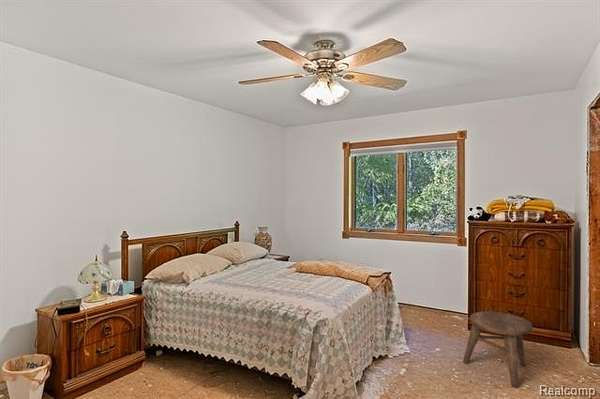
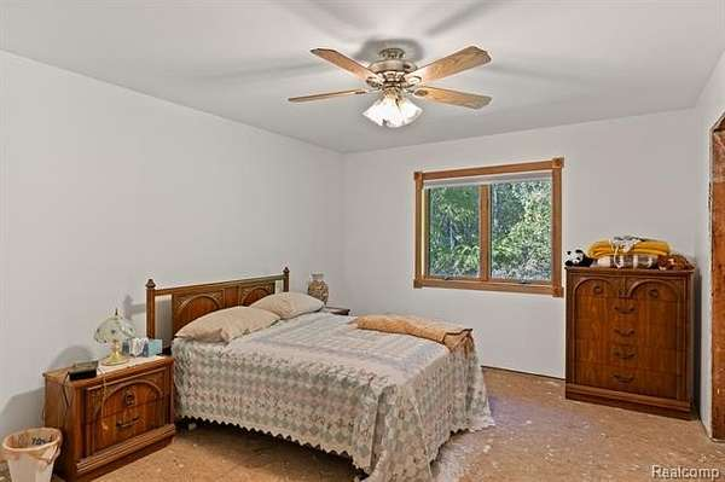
- stool (500, 346)
